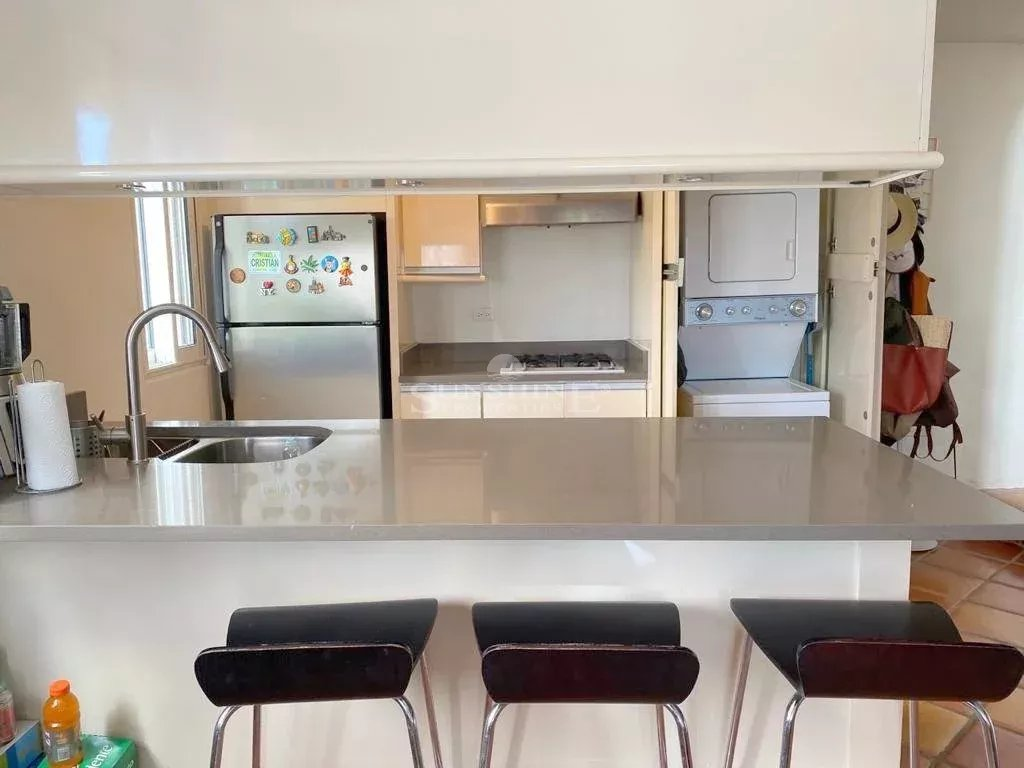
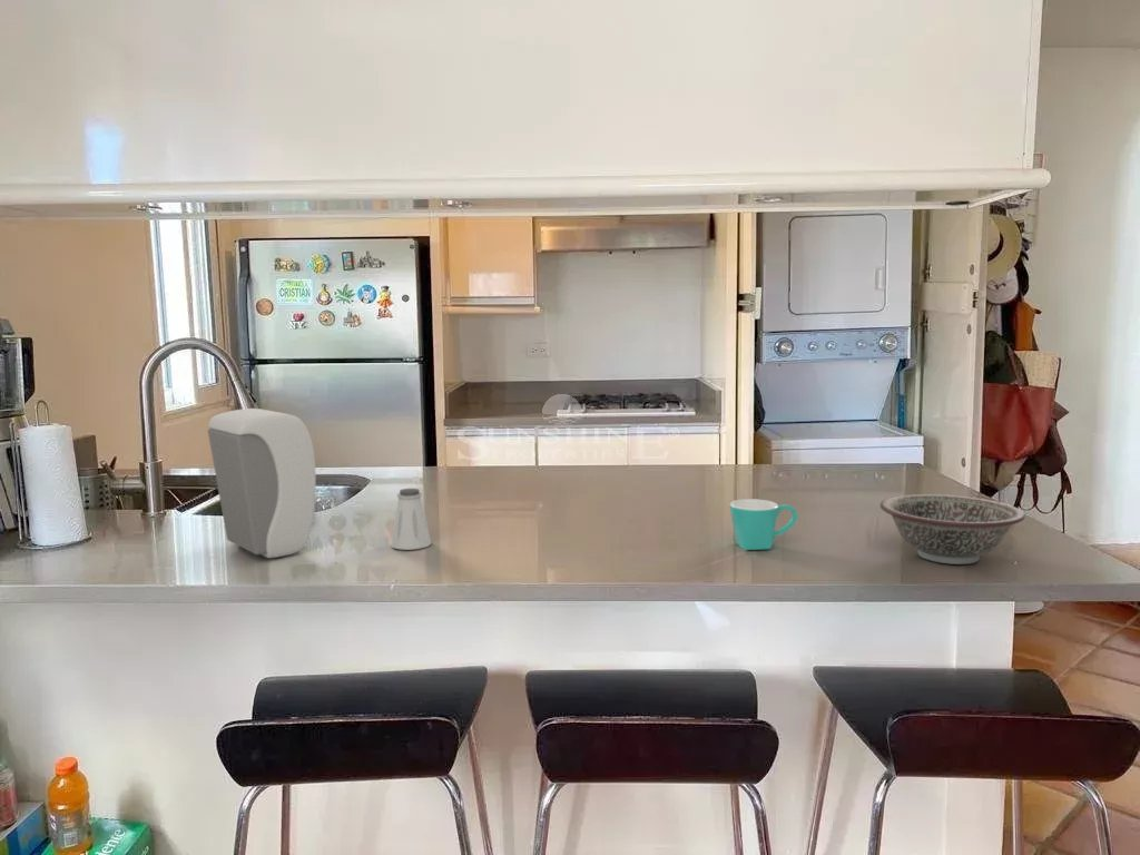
+ soap dispenser (263, 480)
+ mug (763, 524)
+ decorative bowl (949, 532)
+ saltshaker (410, 517)
